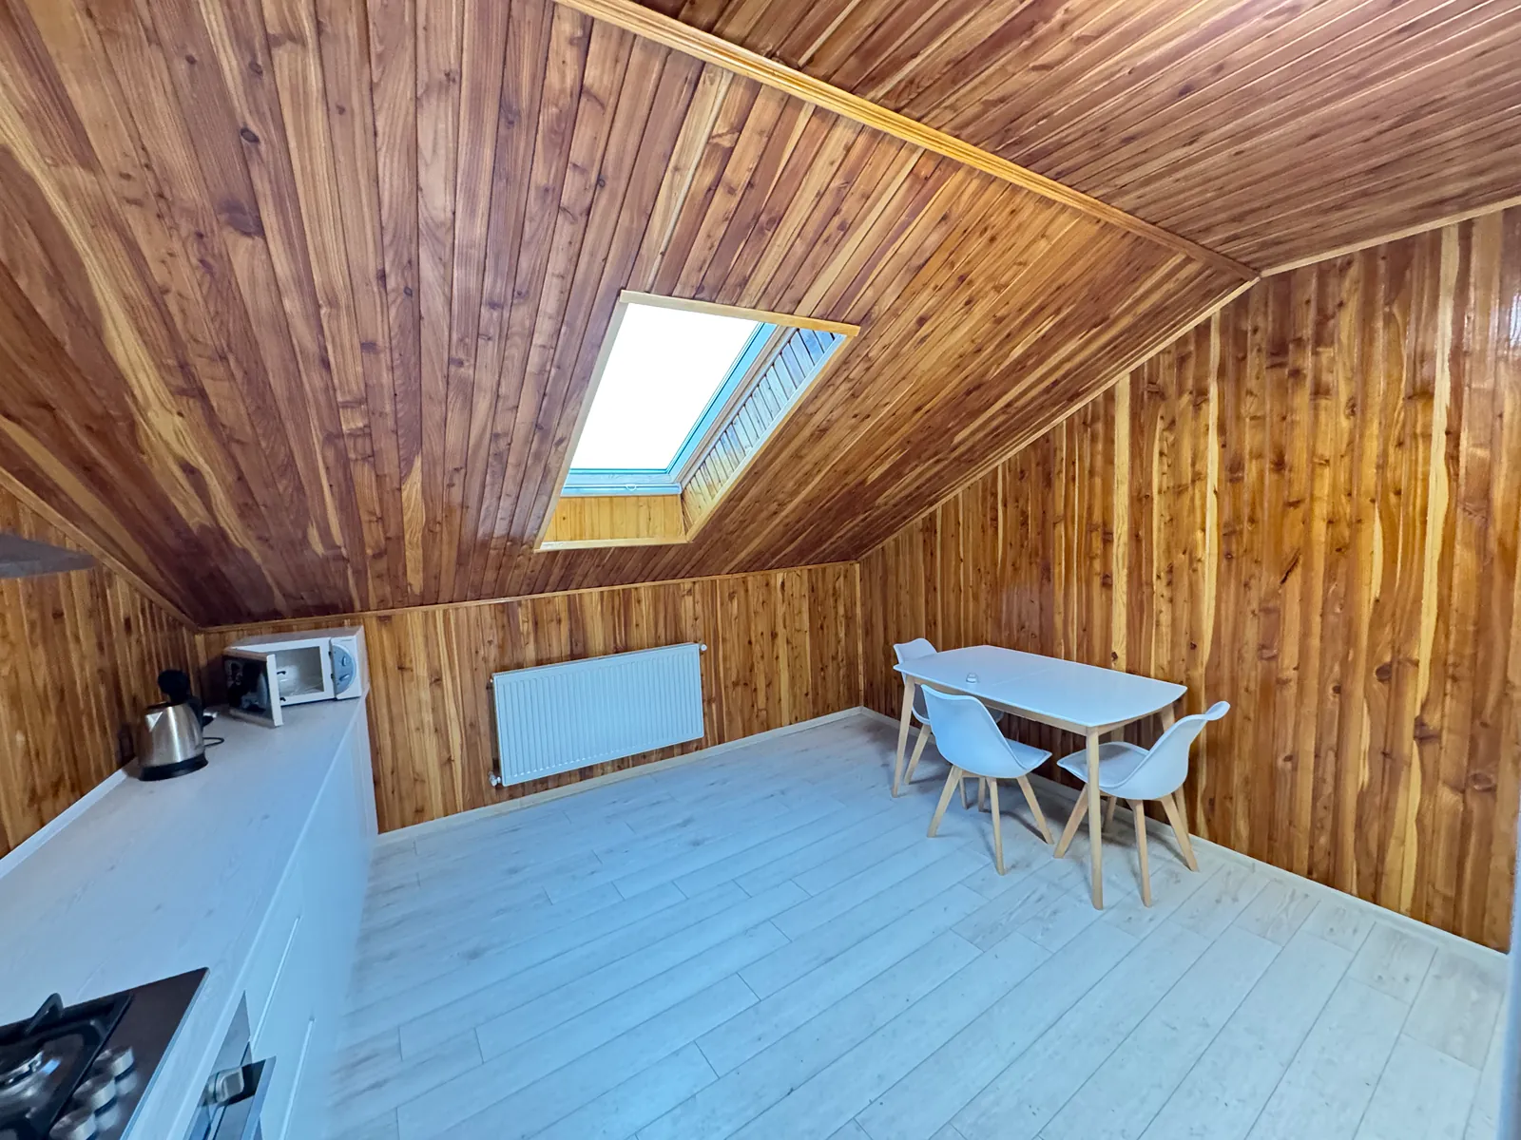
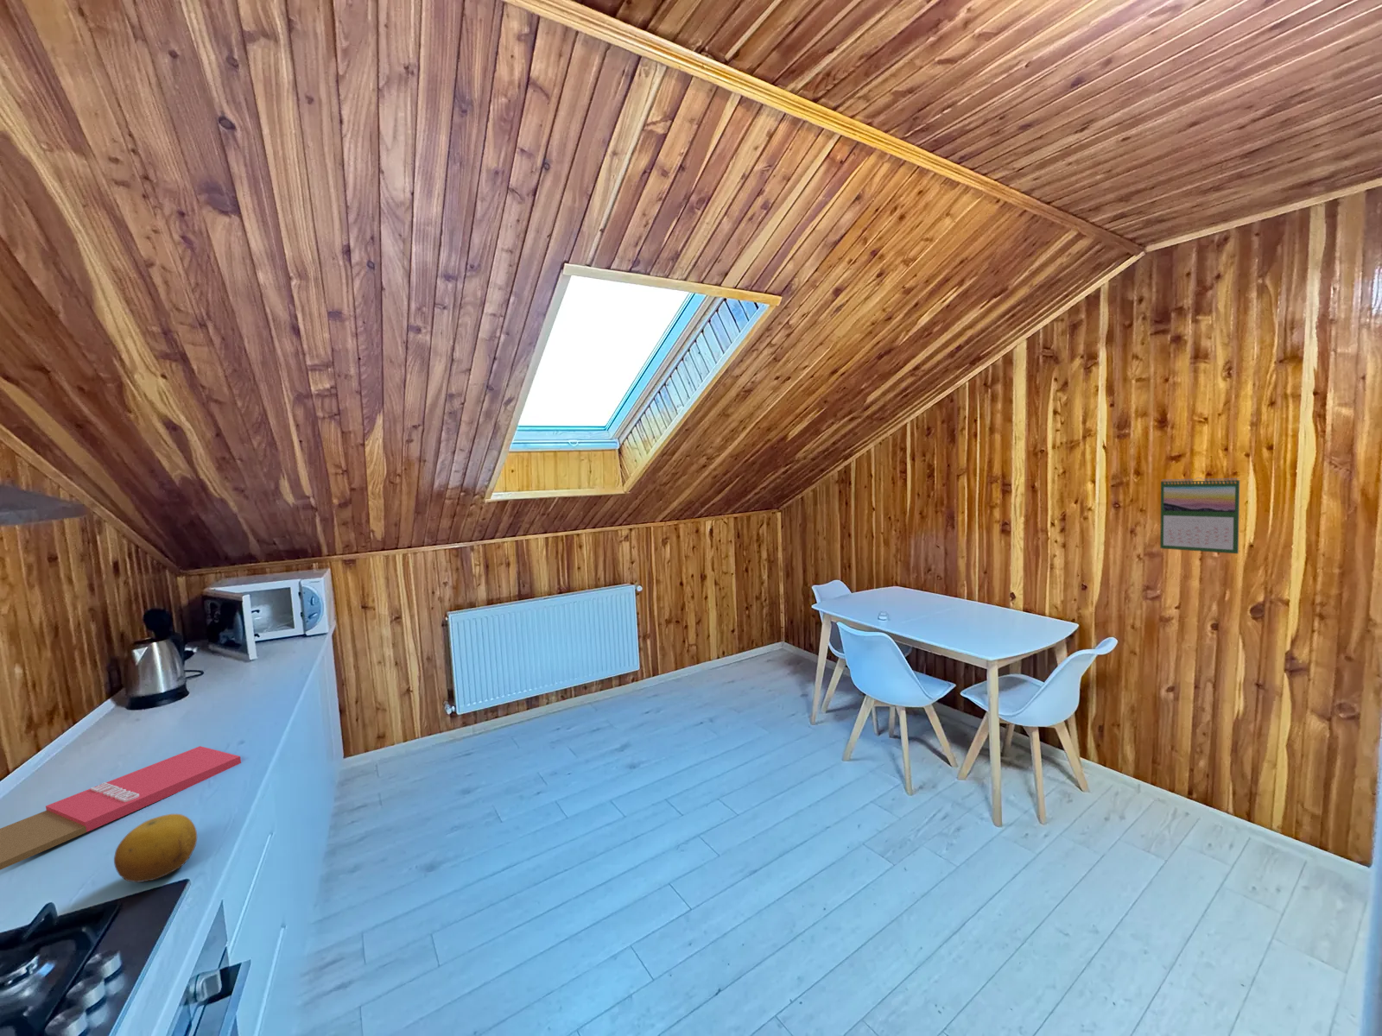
+ calendar (1198, 514)
+ cutting board (96, 806)
+ fruit (157, 847)
